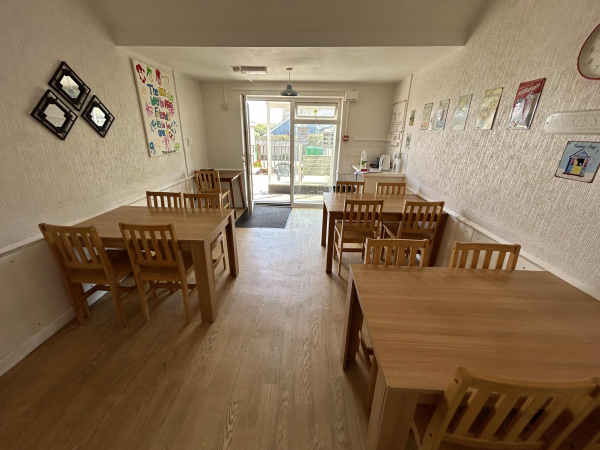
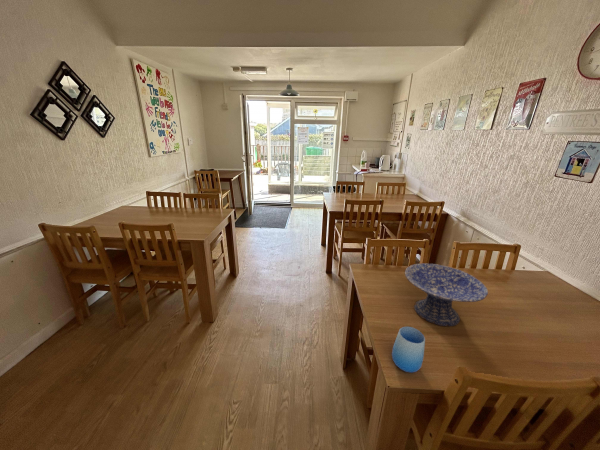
+ cup (408, 349)
+ decorative bowl (439, 295)
